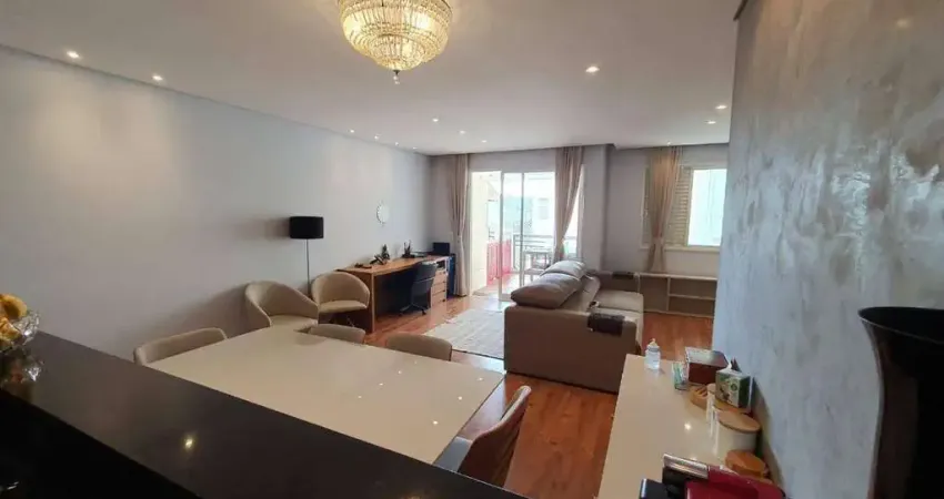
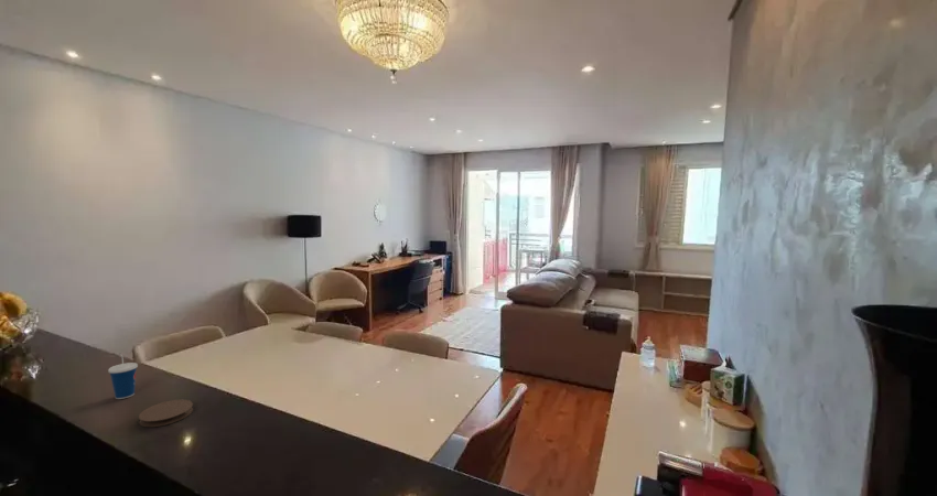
+ cup (123, 373)
+ coaster (166, 412)
